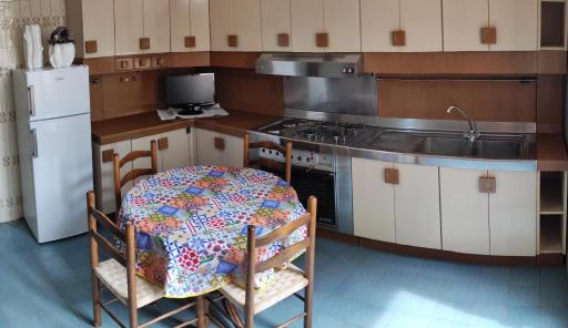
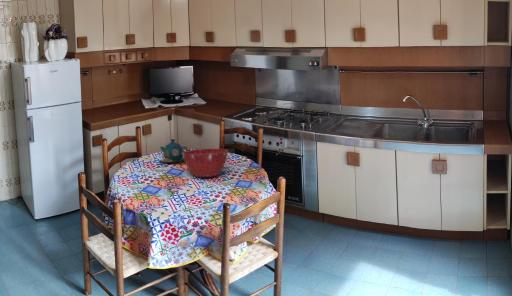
+ mixing bowl (205, 163)
+ teapot (172, 150)
